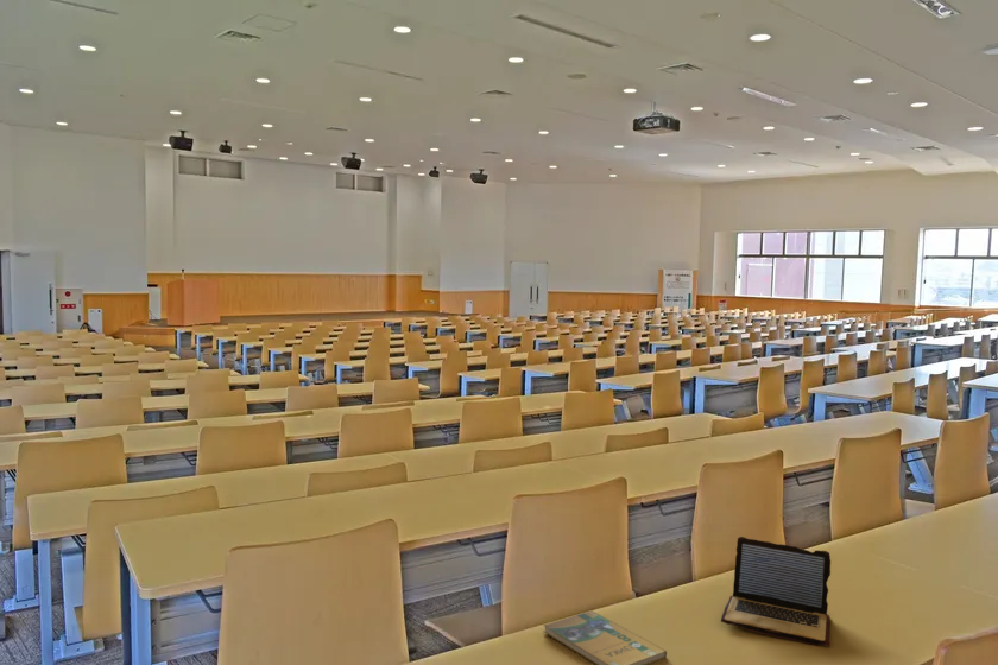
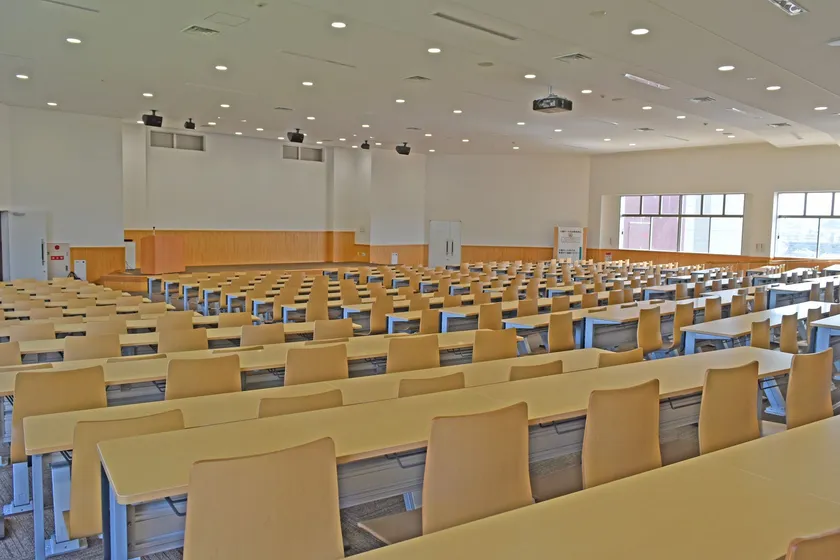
- booklet (602, 640)
- laptop (777, 588)
